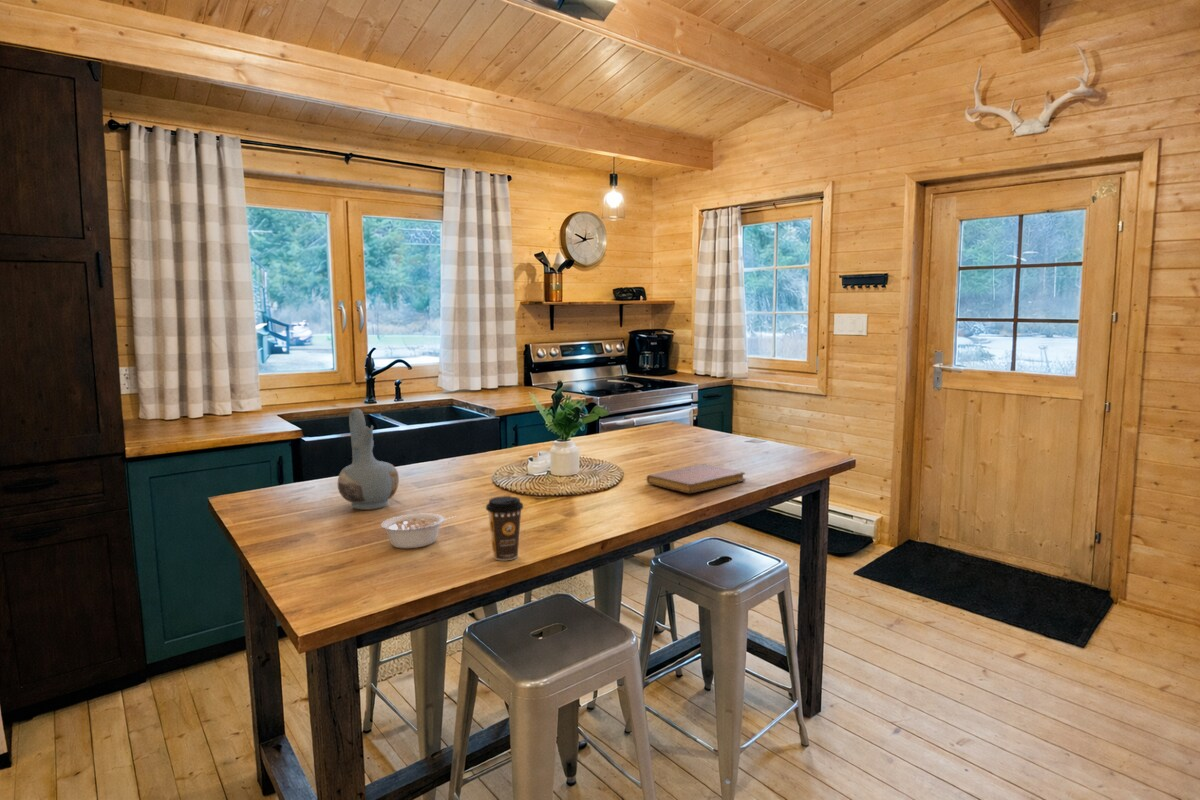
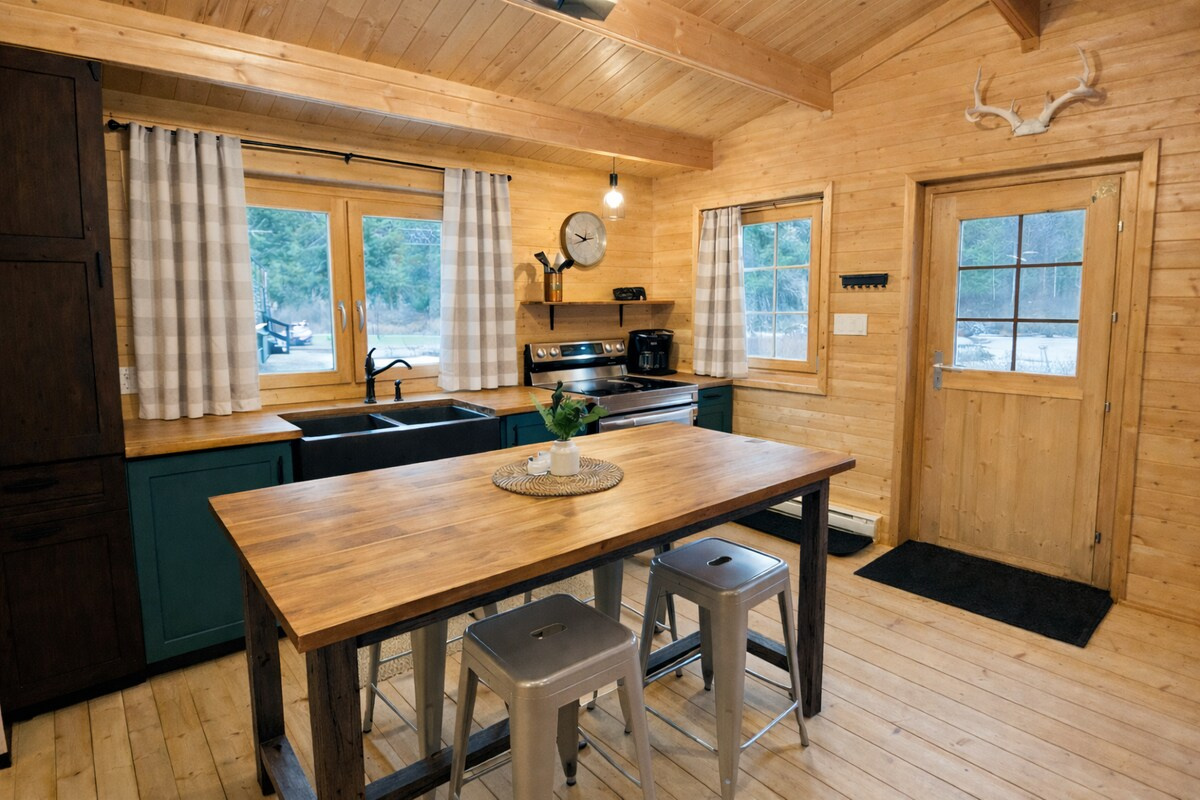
- coffee cup (505, 528)
- legume (416, 529)
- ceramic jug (367, 458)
- notebook (696, 477)
